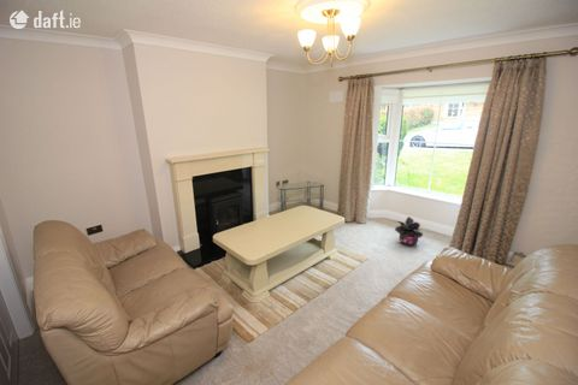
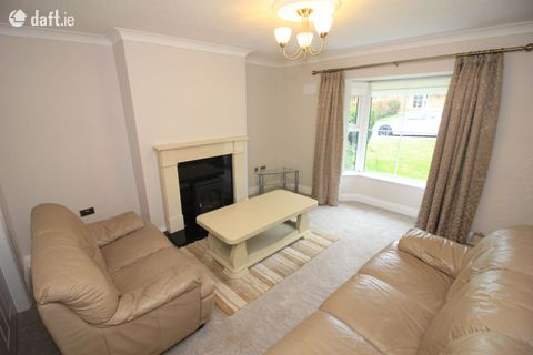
- potted plant (408, 231)
